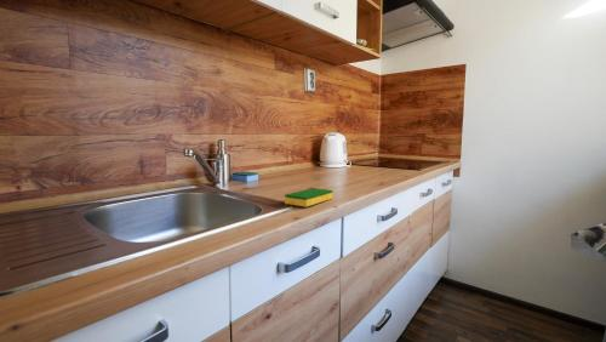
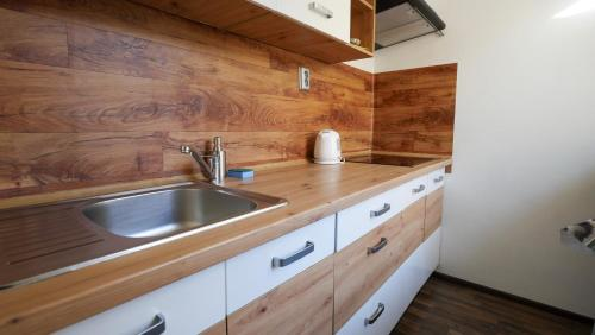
- dish sponge (309, 196)
